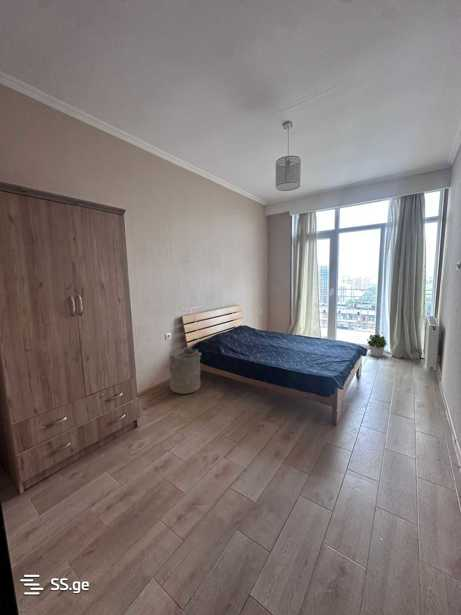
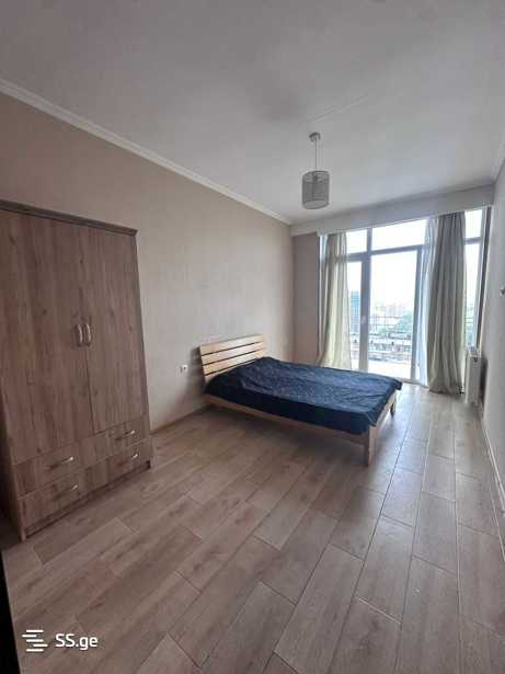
- potted plant (376, 345)
- laundry hamper (183, 368)
